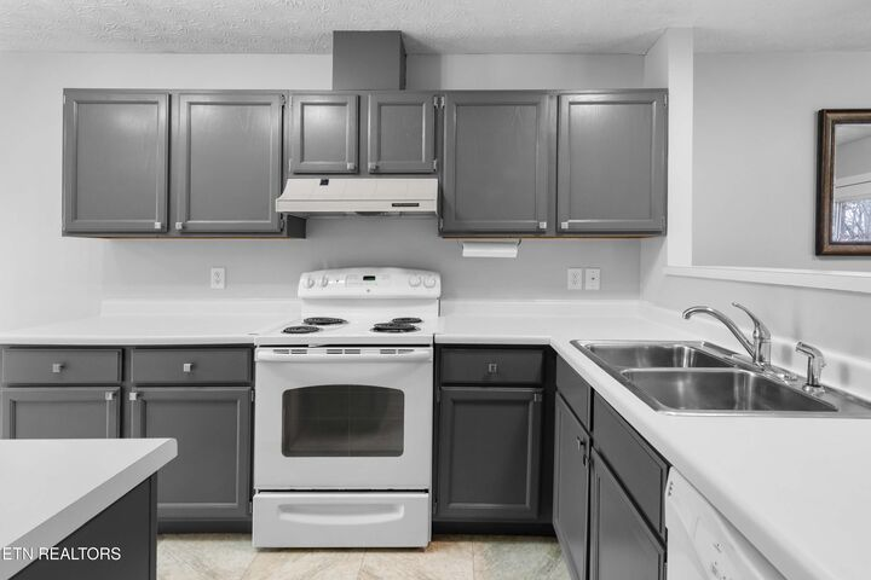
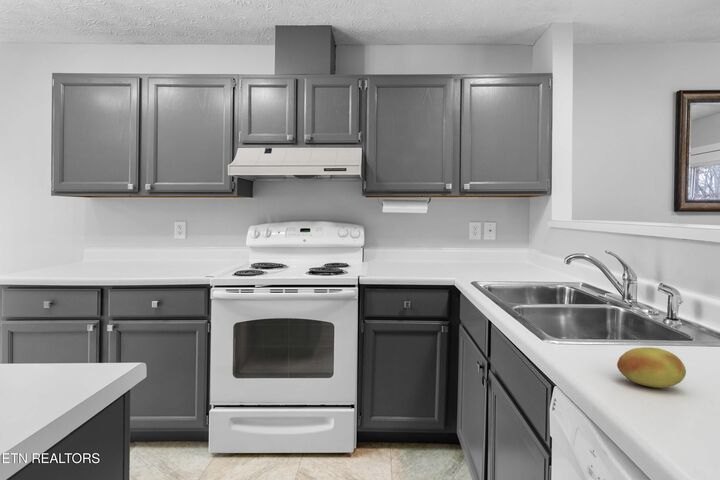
+ fruit (650, 366)
